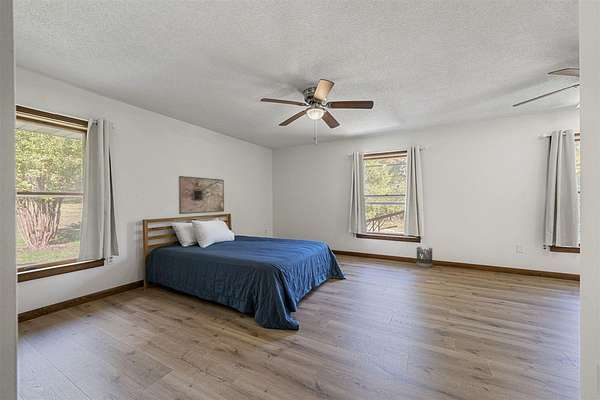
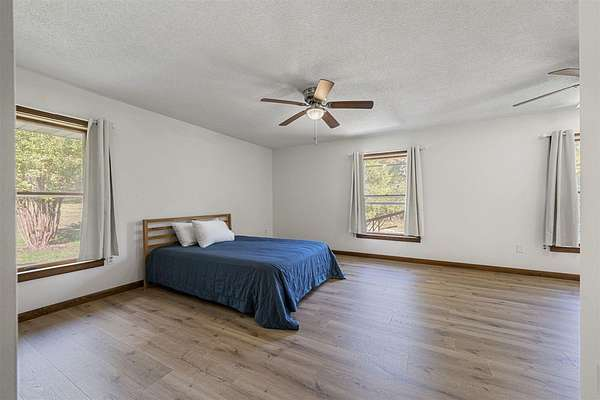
- wastebasket (424, 256)
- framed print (203, 195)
